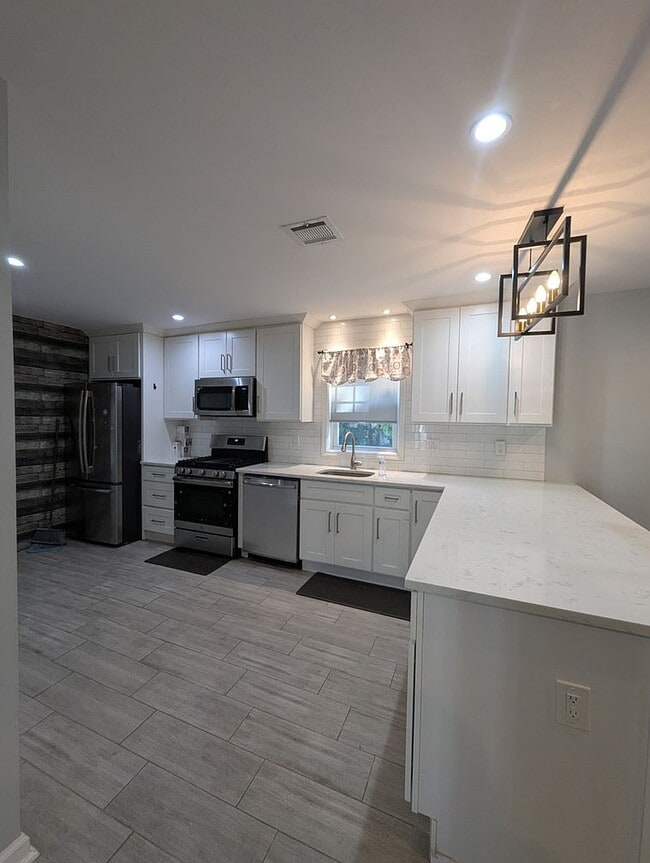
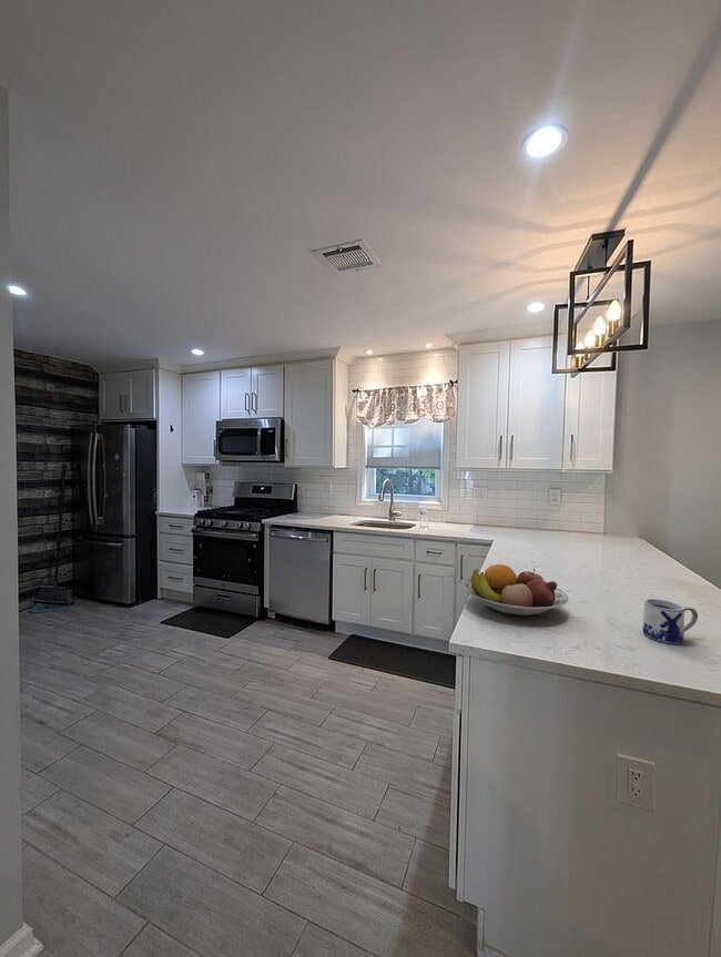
+ mug (668, 620)
+ fruit bowl (514, 586)
